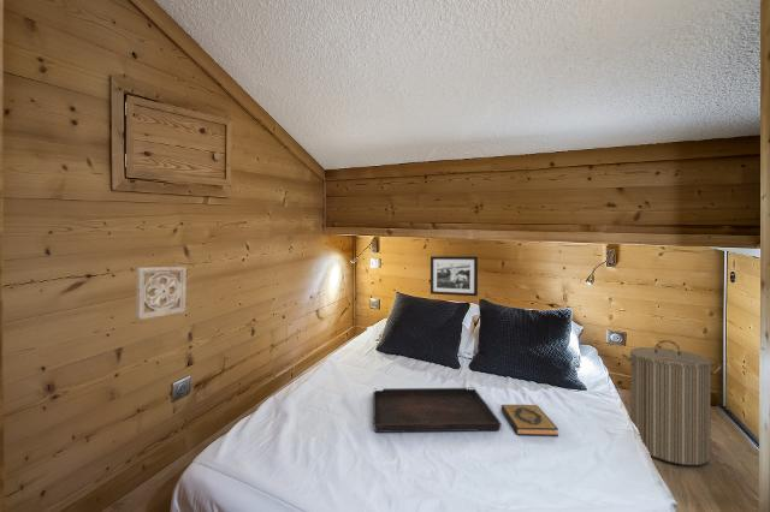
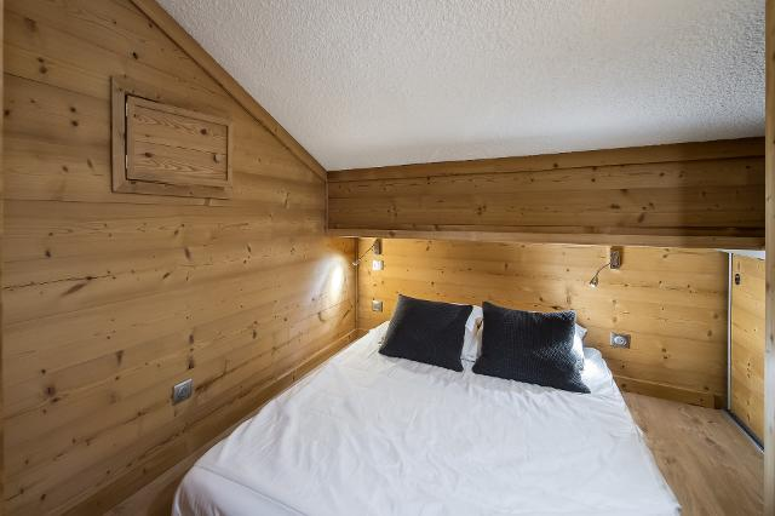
- hardback book (527, 418)
- wall ornament (161, 291)
- laundry hamper (668, 393)
- serving tray (430, 407)
- picture frame (452, 275)
